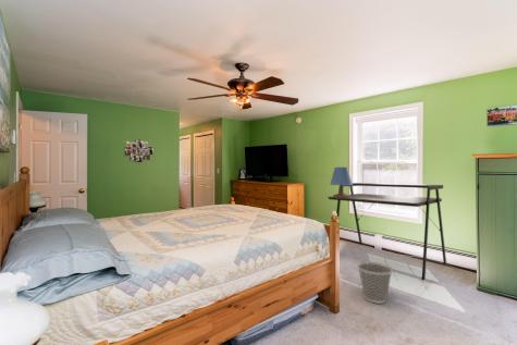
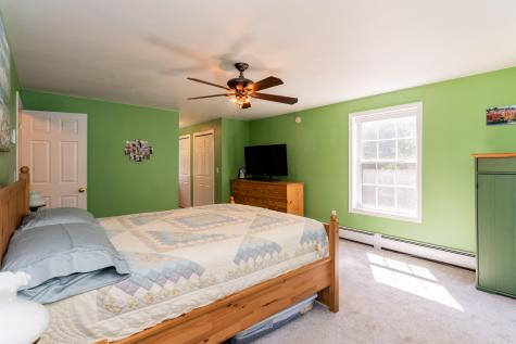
- desk (385, 204)
- wastebasket (374, 282)
- table lamp (341, 182)
